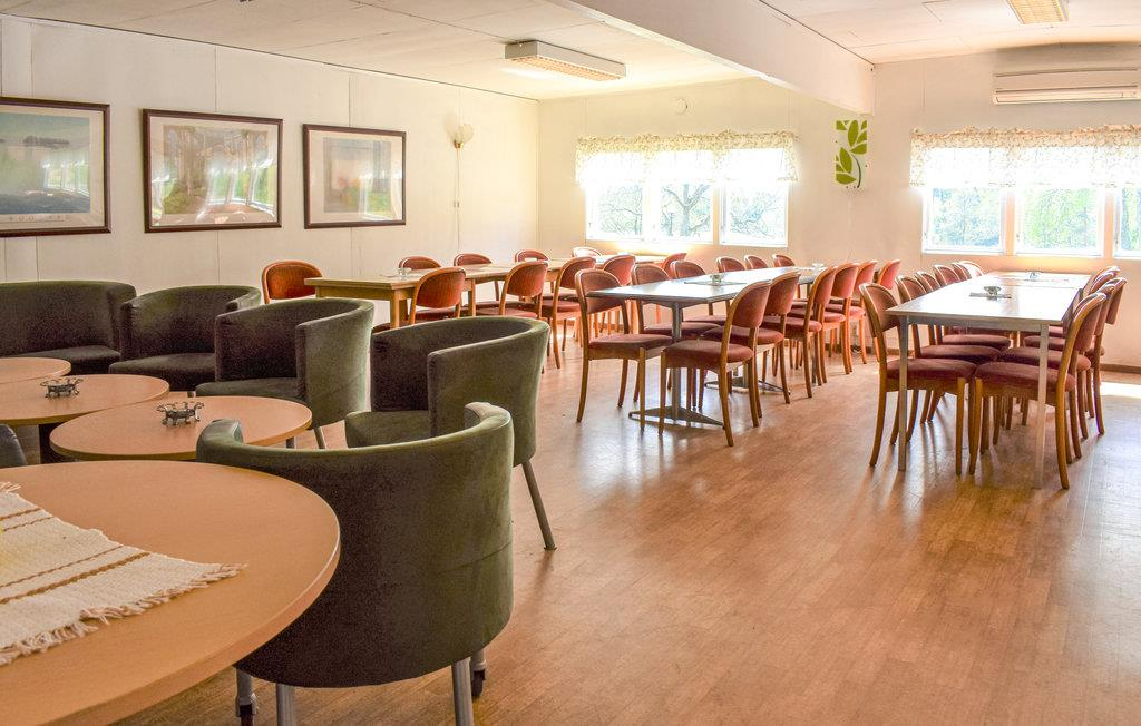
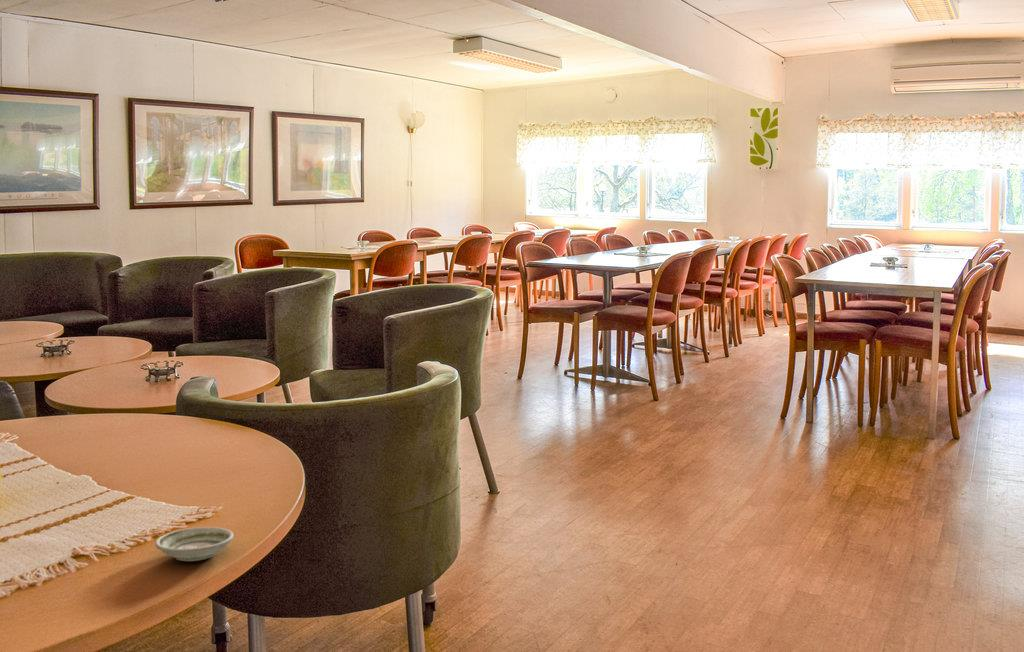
+ saucer (195, 546)
